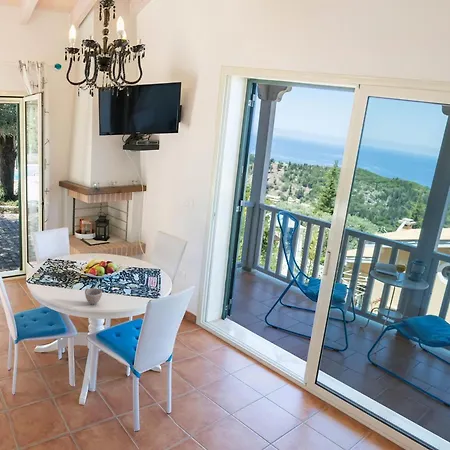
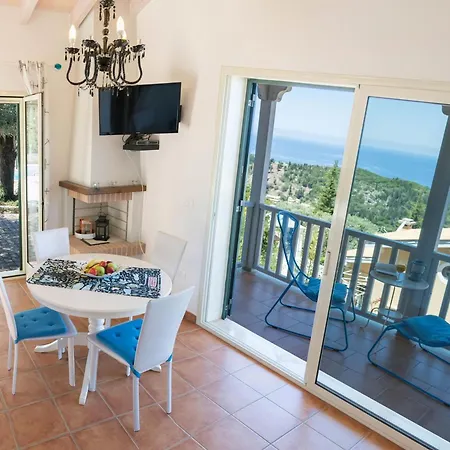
- cup (91, 296)
